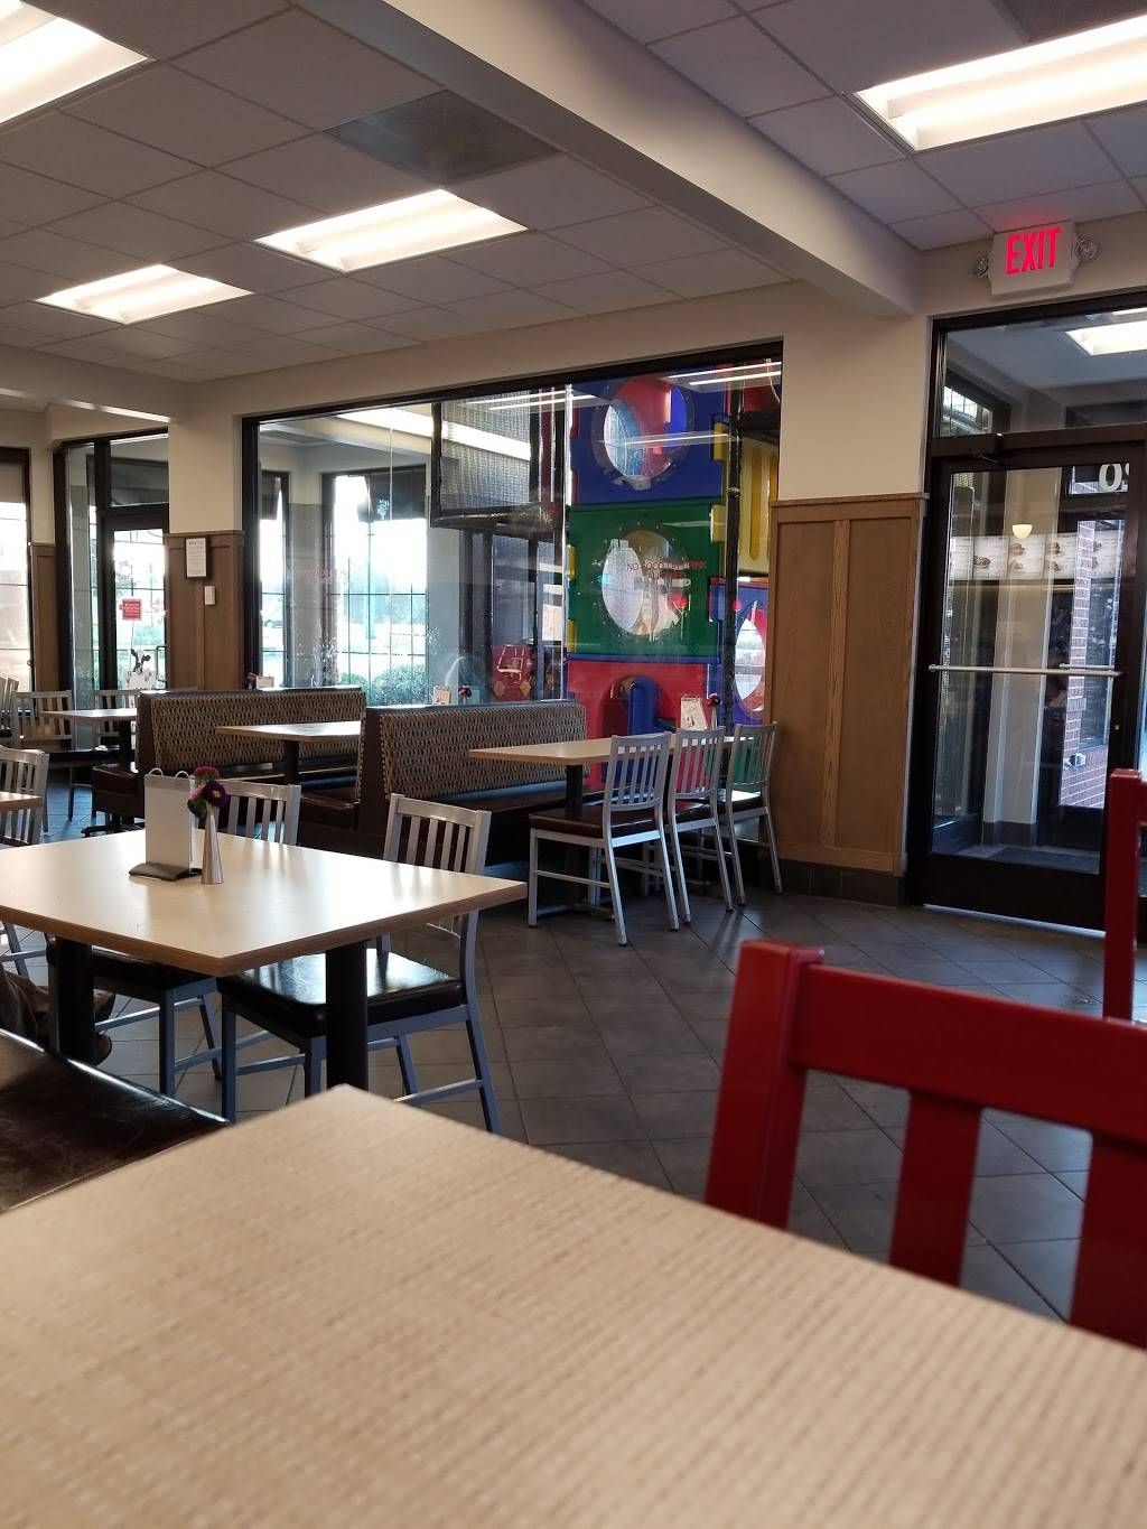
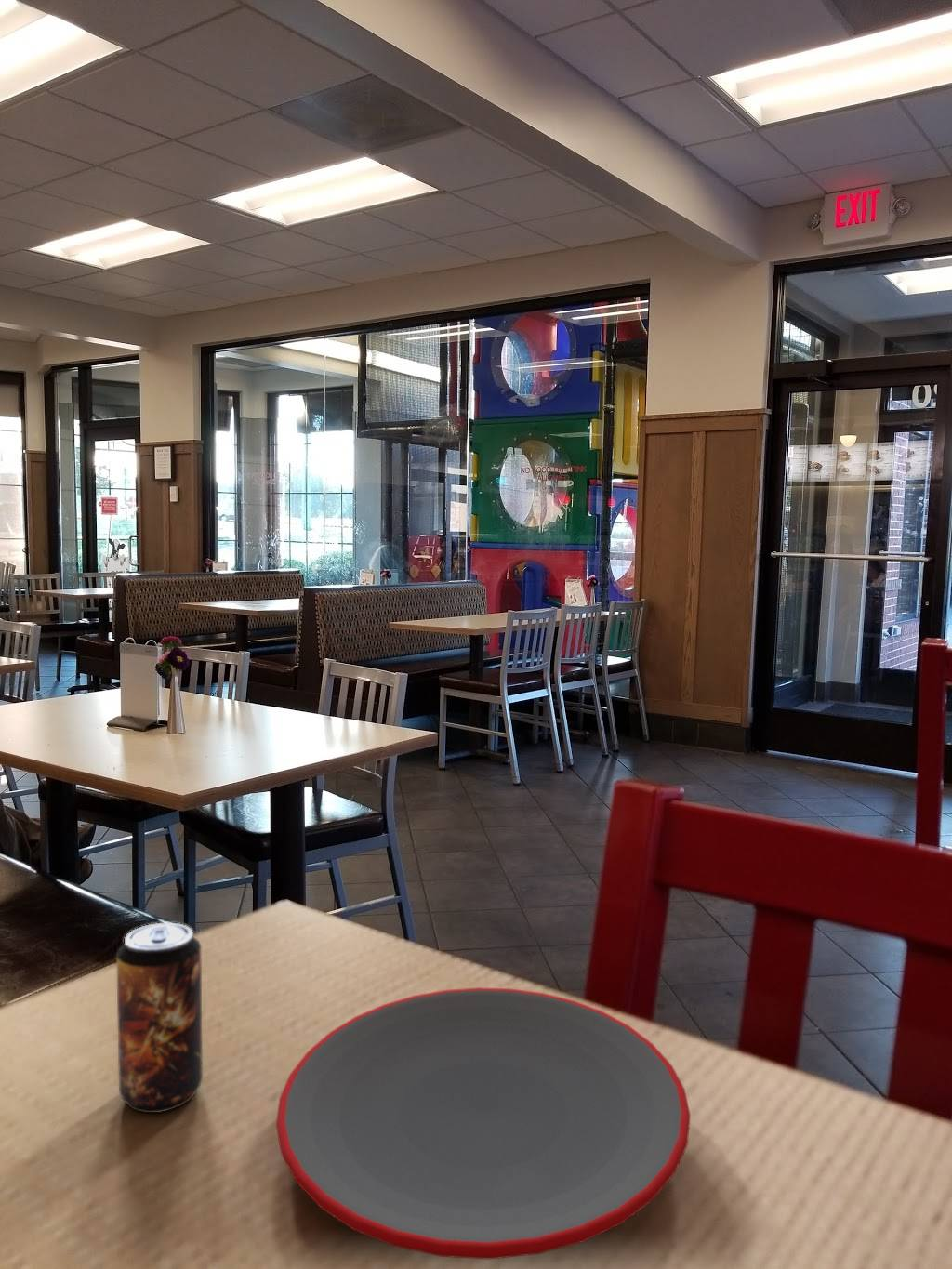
+ plate (483, 1105)
+ beverage can (160, 1014)
